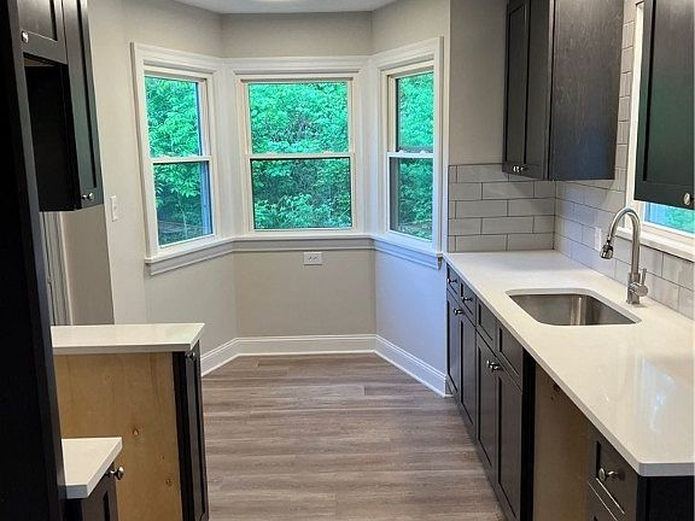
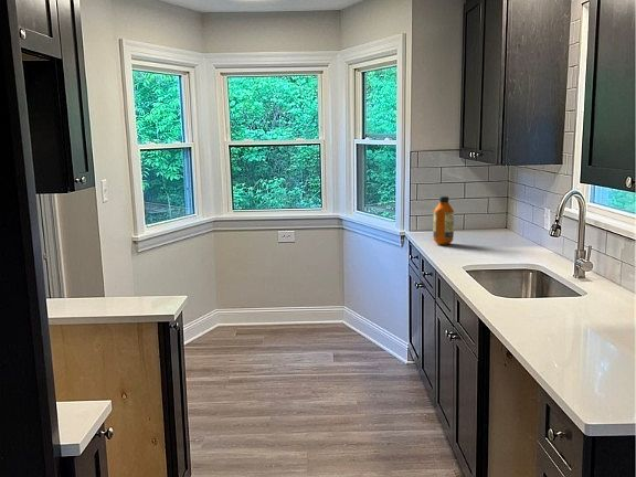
+ bottle (443, 220)
